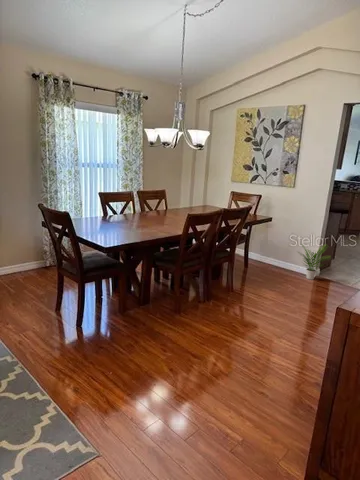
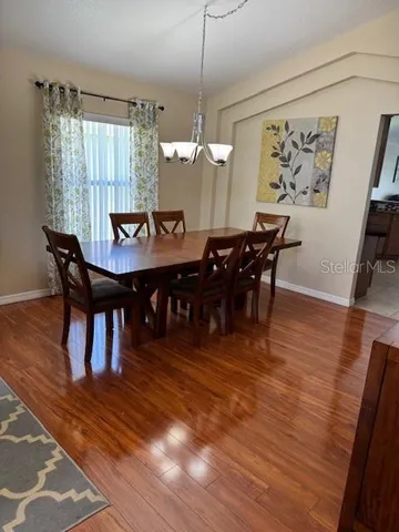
- potted plant (312, 261)
